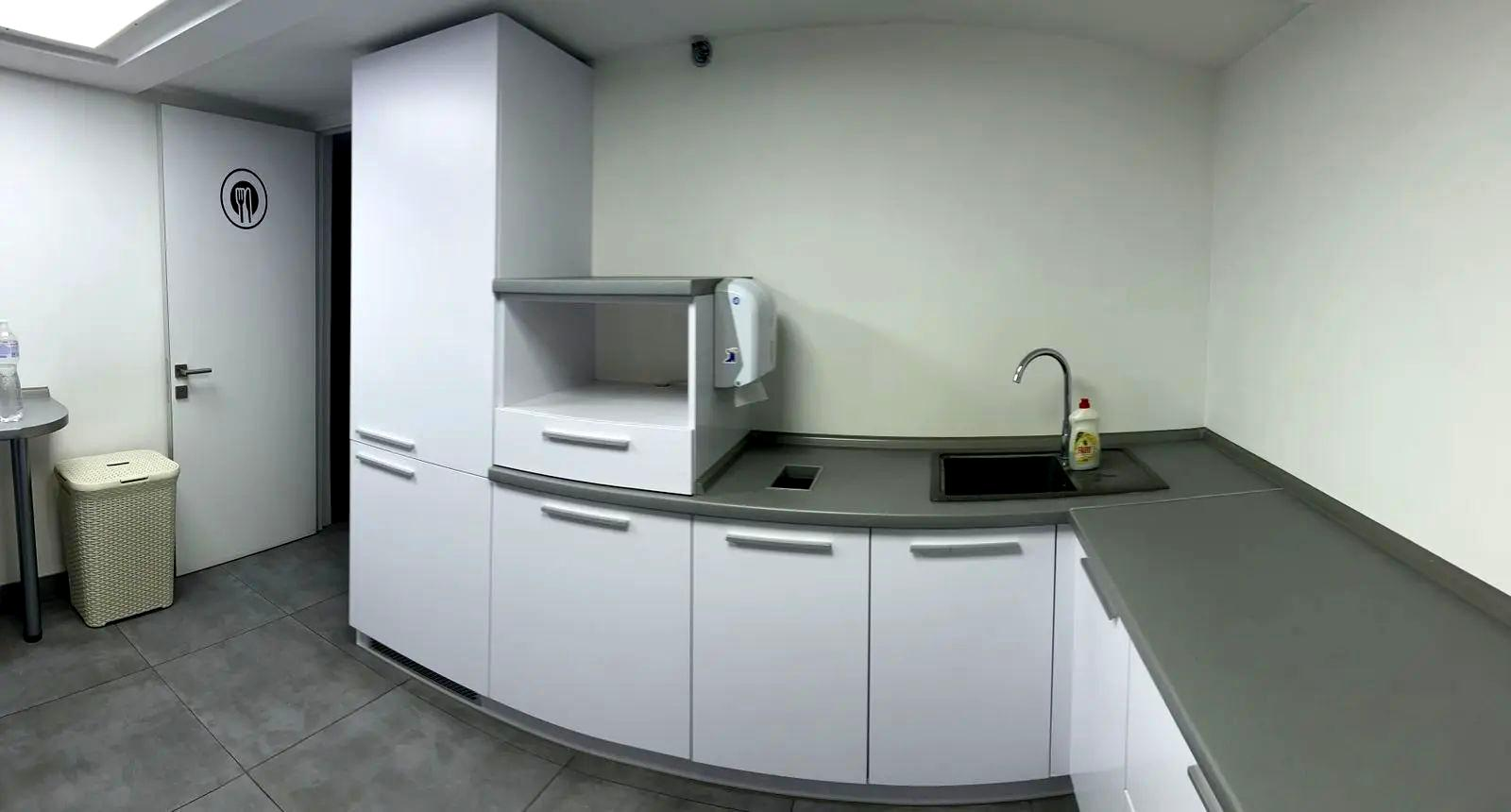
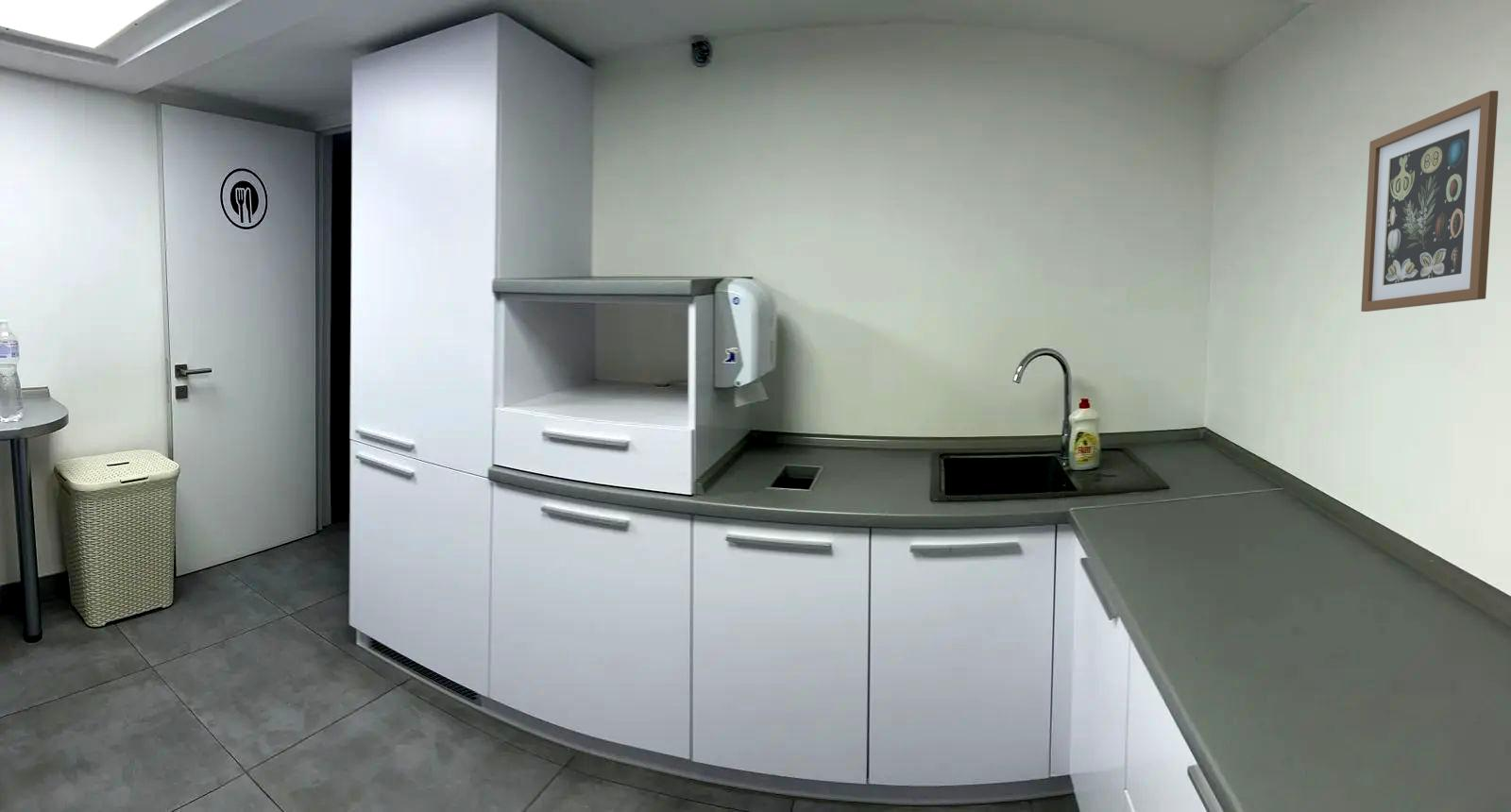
+ wall art (1422, 212)
